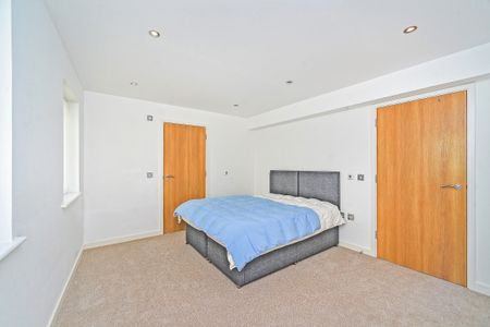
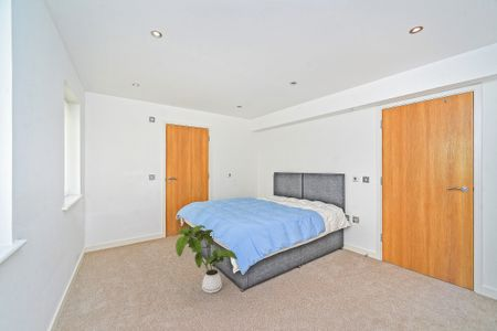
+ house plant (202, 259)
